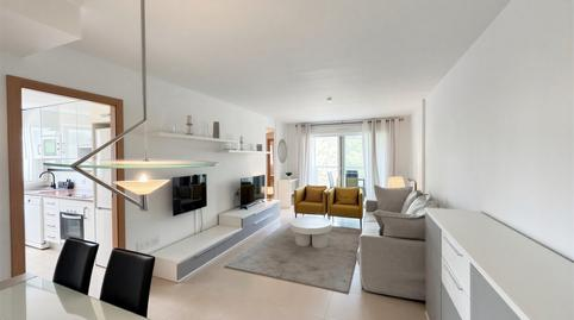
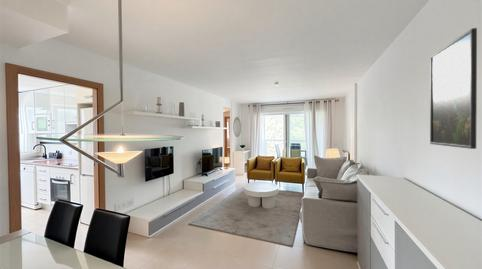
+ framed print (449, 95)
